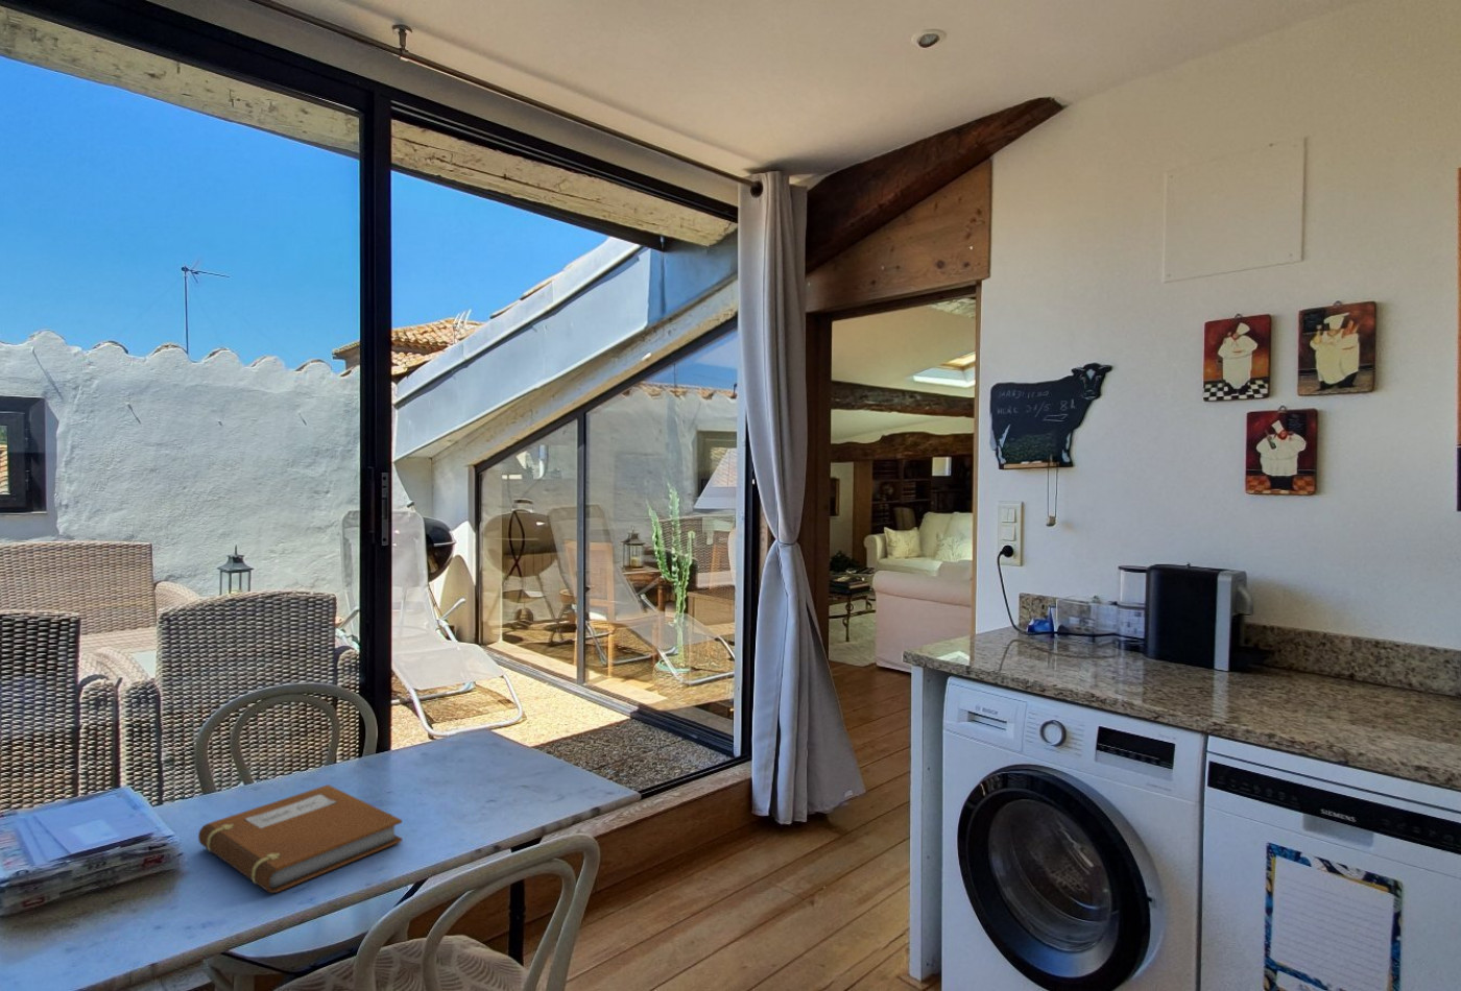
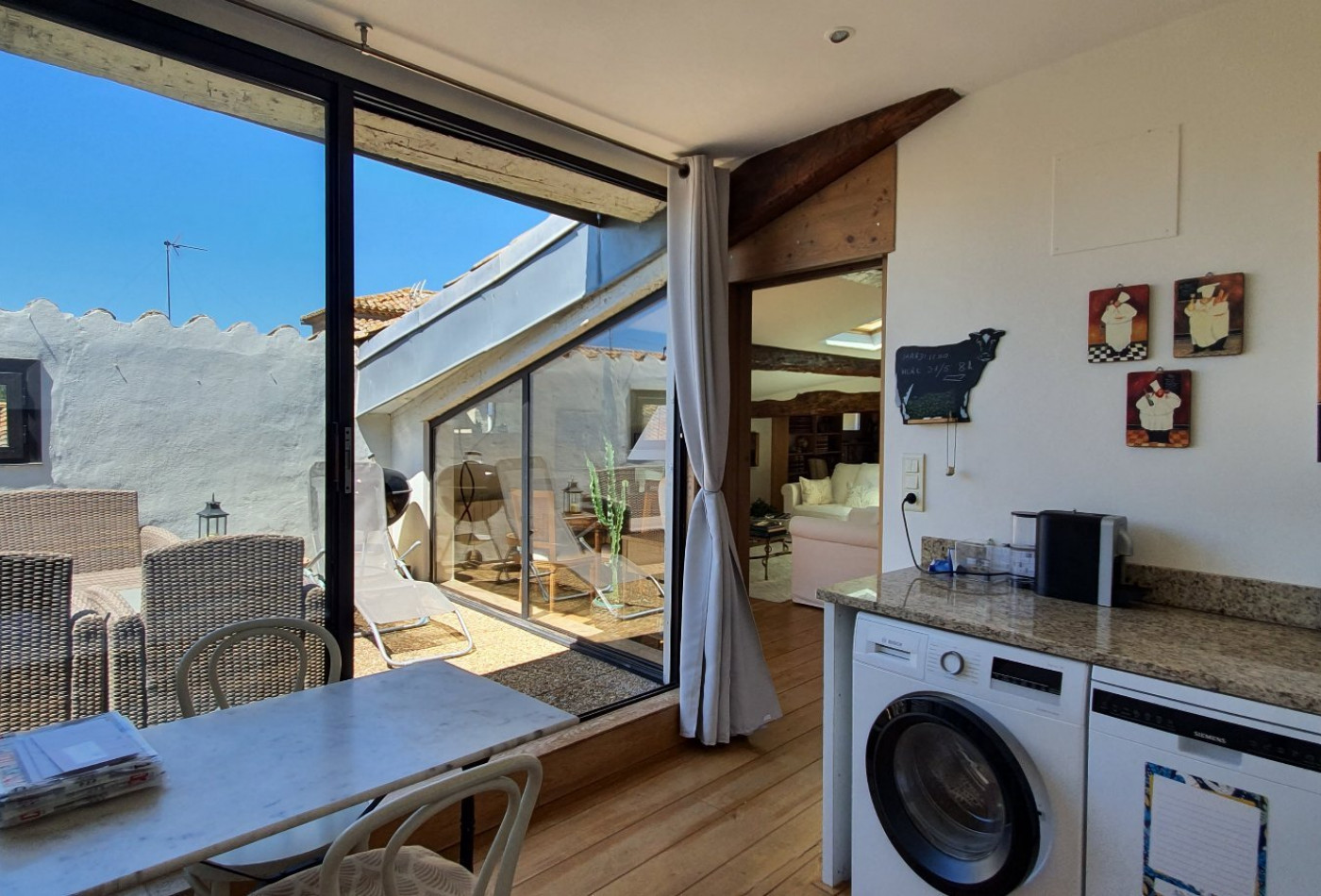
- notebook (299, 833)
